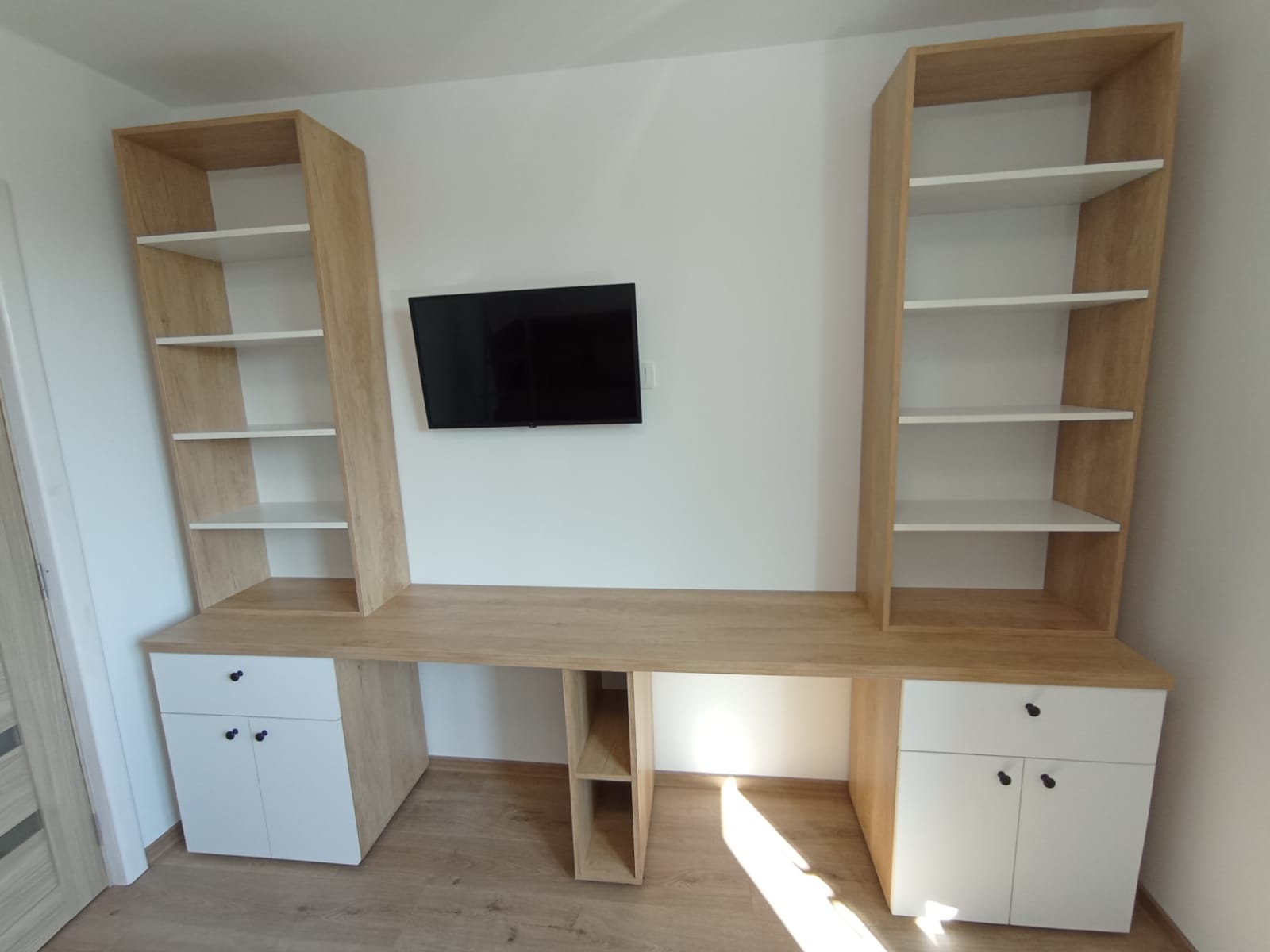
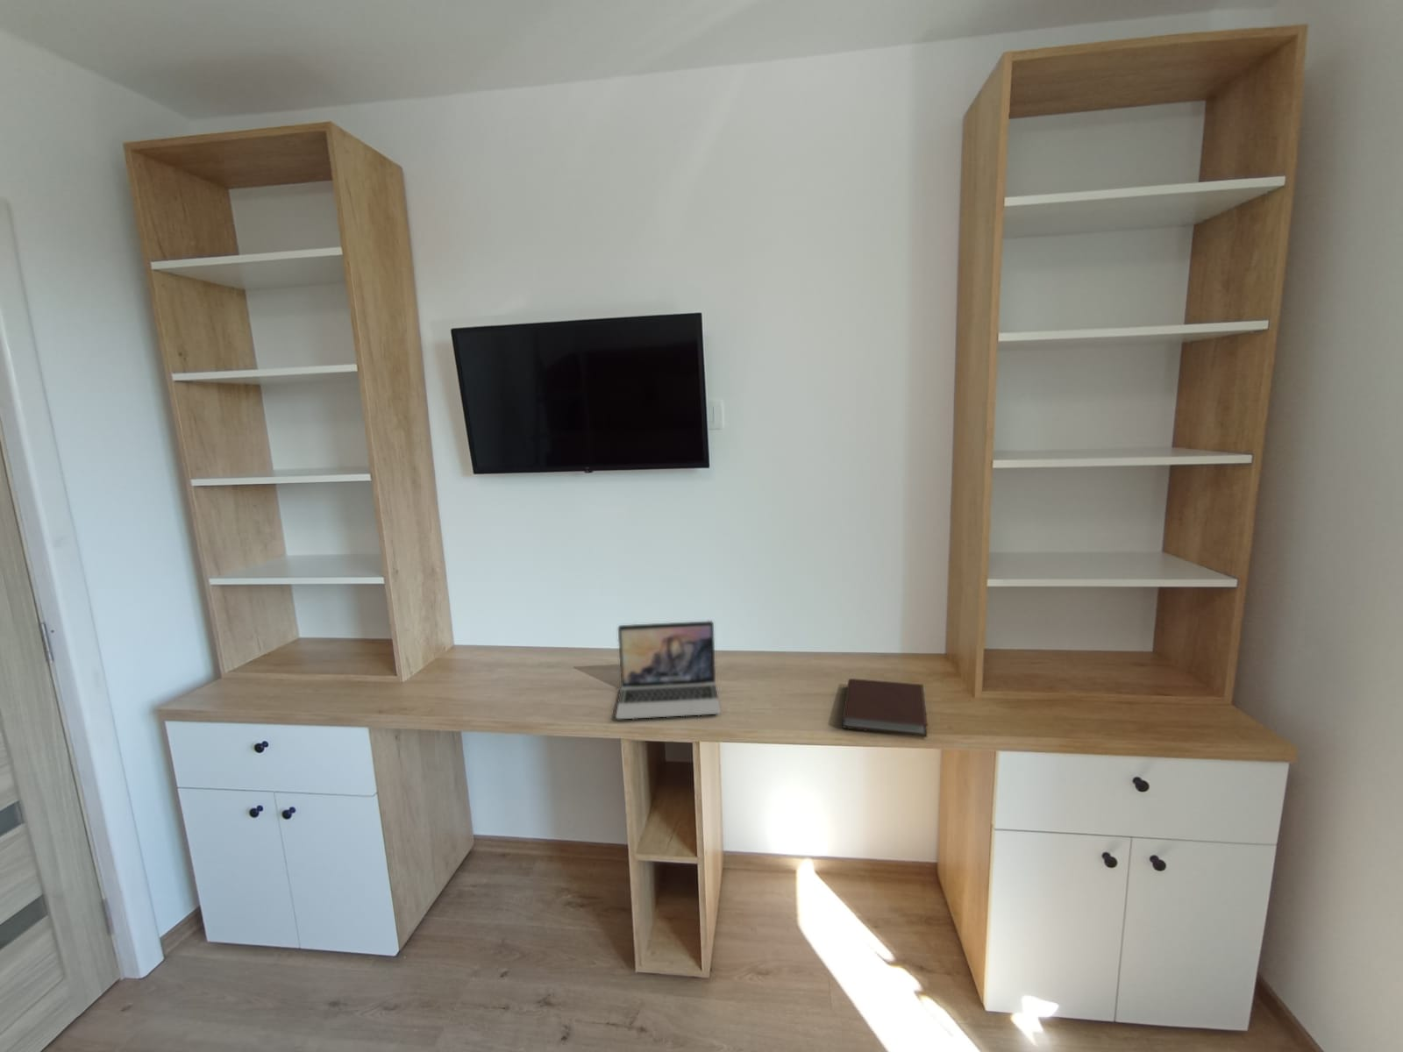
+ laptop (666, 669)
+ notebook (884, 705)
